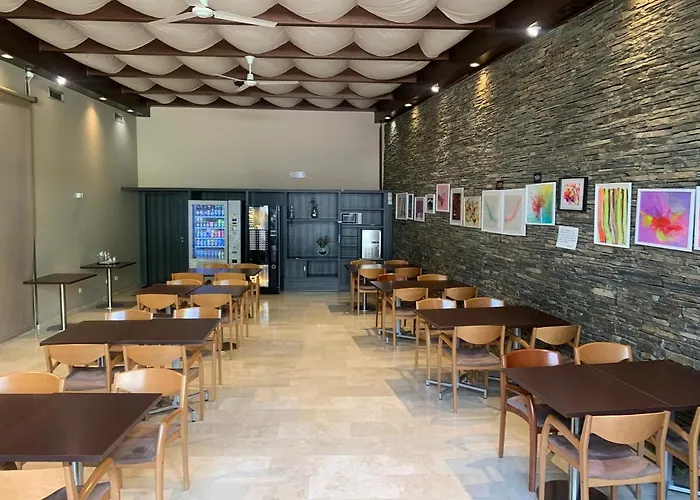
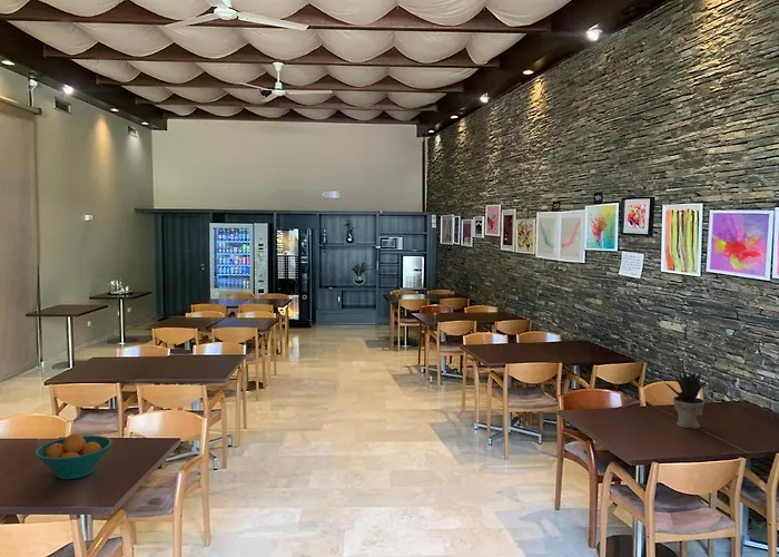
+ fruit bowl (75, 453)
+ potted plant (691, 397)
